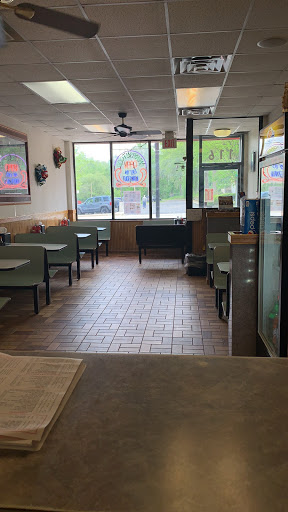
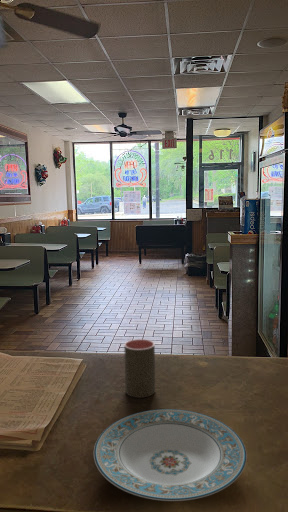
+ plate (169, 454)
+ cup (139, 367)
